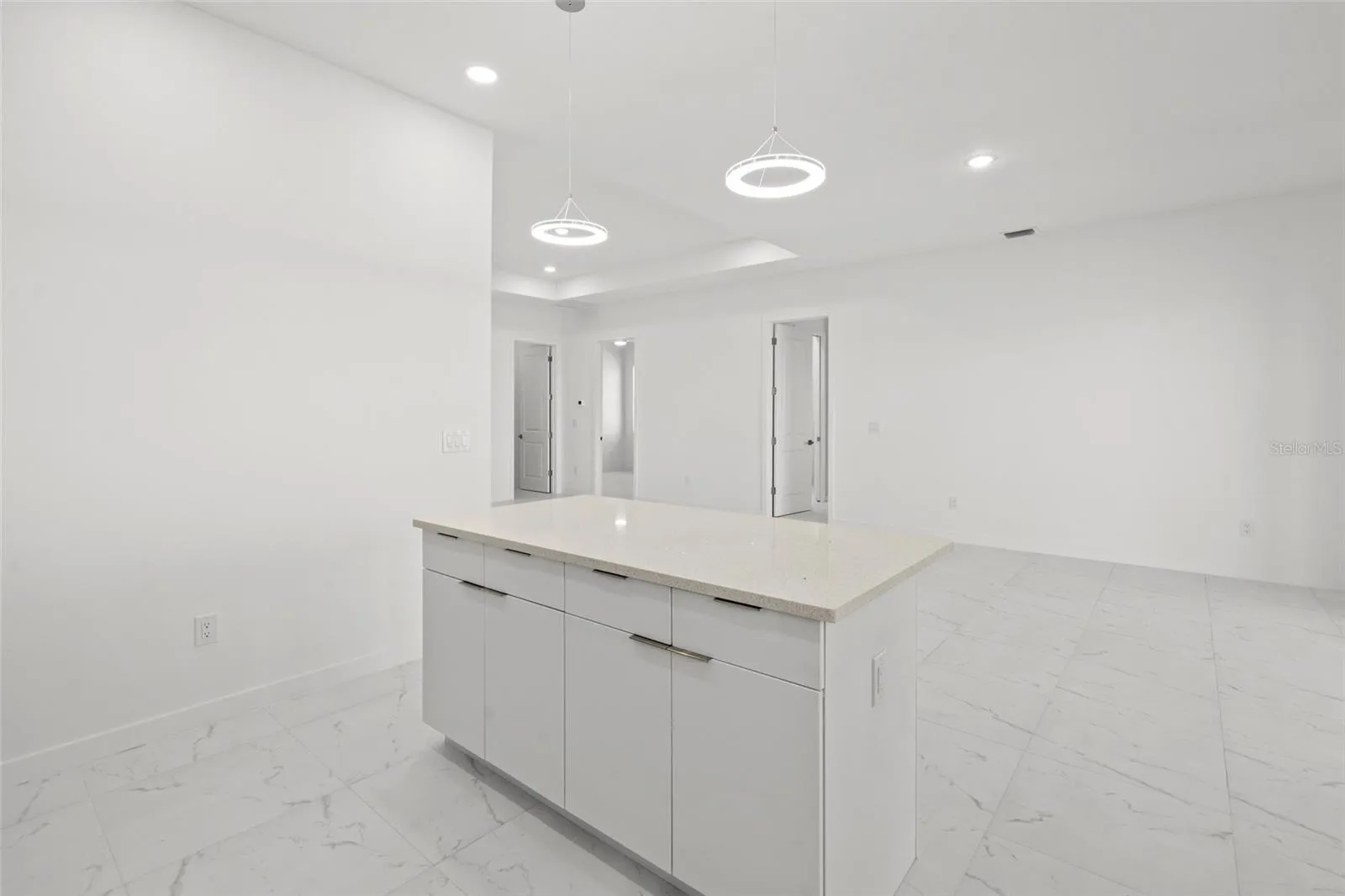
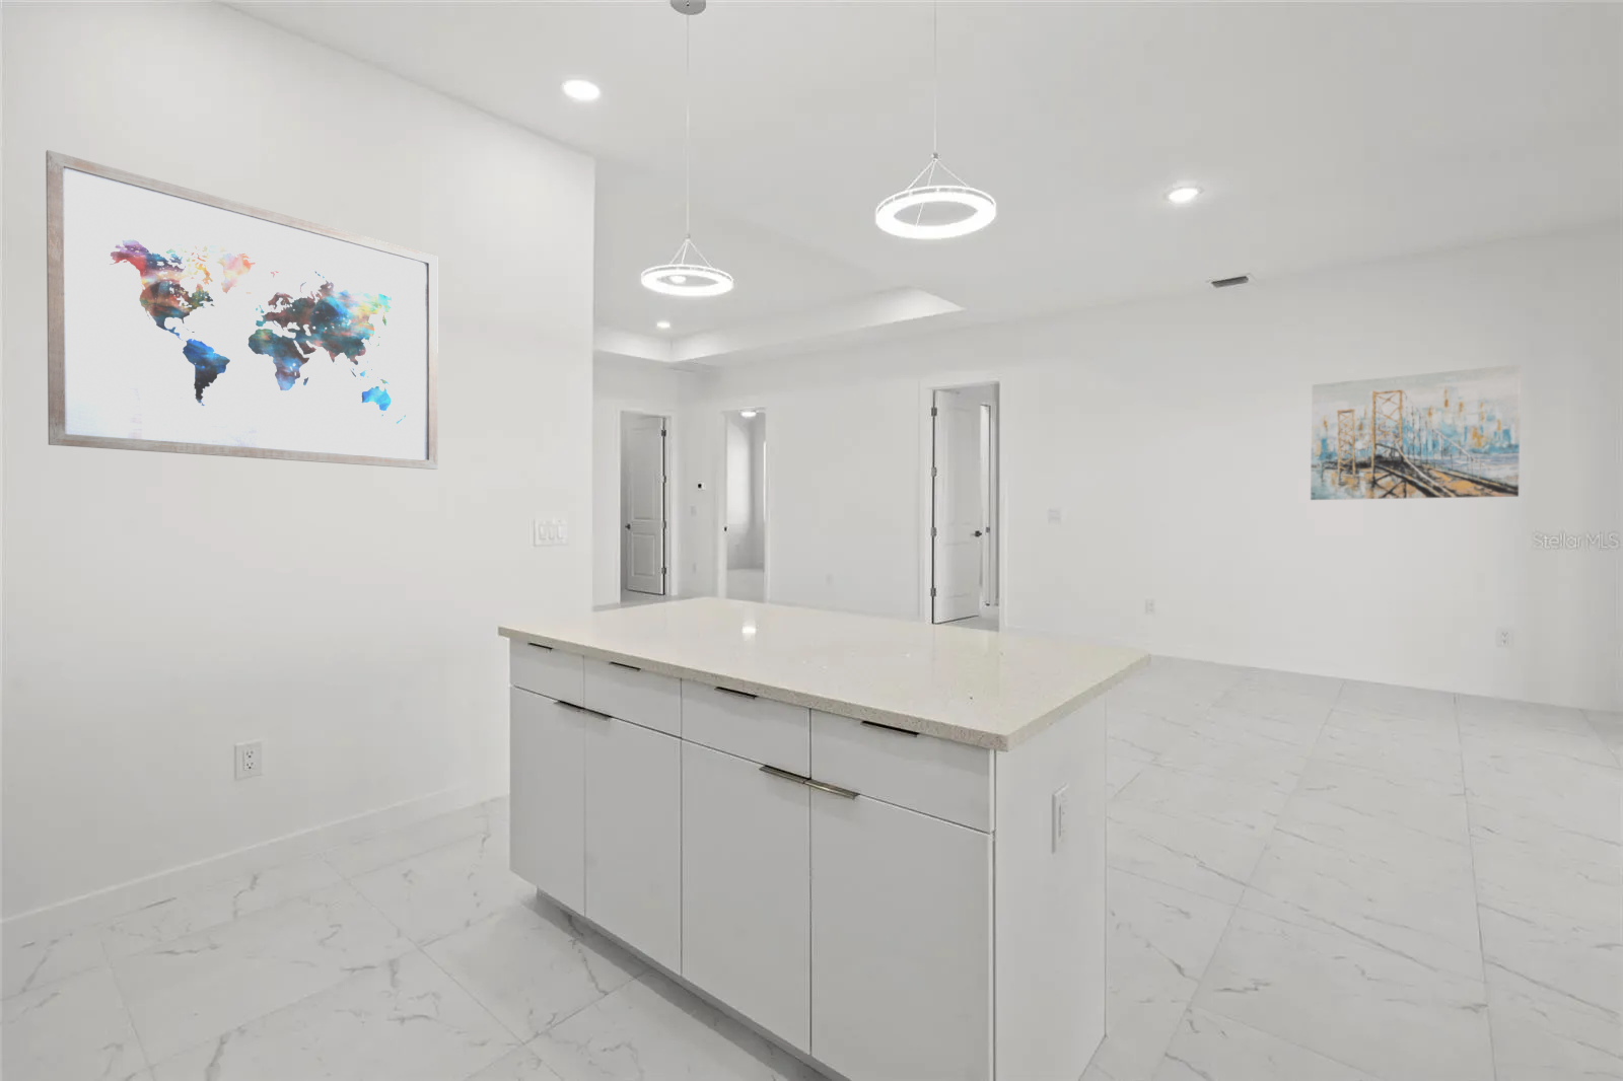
+ wall art (273, 335)
+ wall art (1408, 437)
